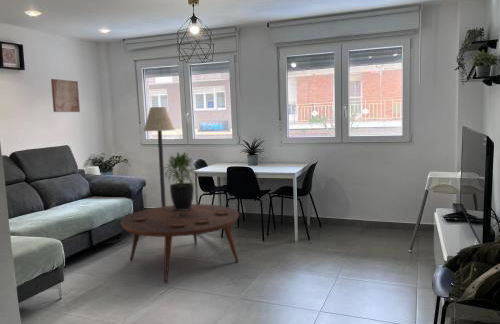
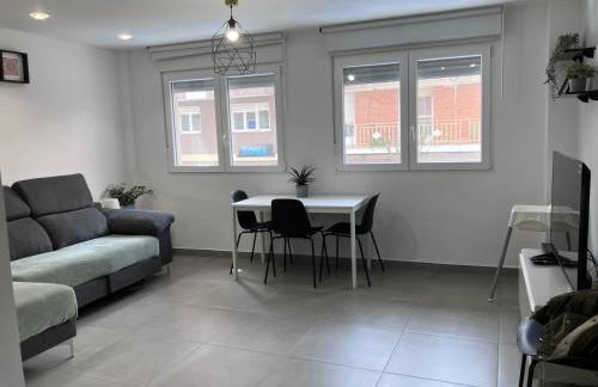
- potted plant (179, 179)
- floor lamp (161, 165)
- wall art (66, 96)
- coffee table (182, 235)
